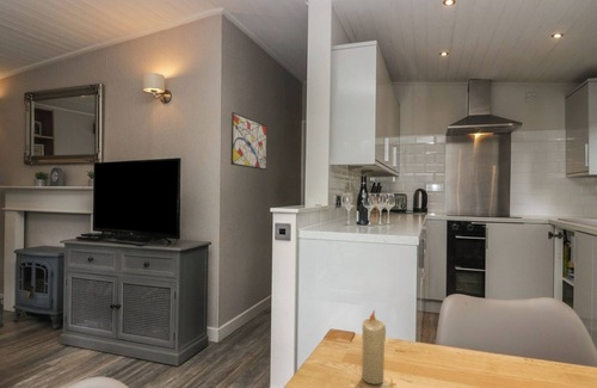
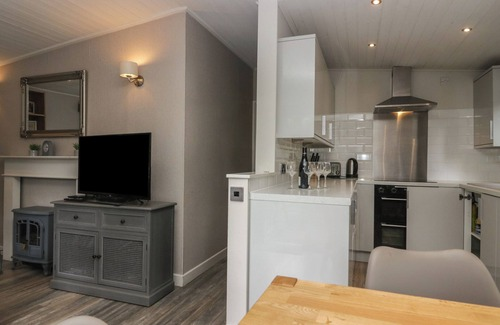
- wall art (250, 143)
- candle (374, 344)
